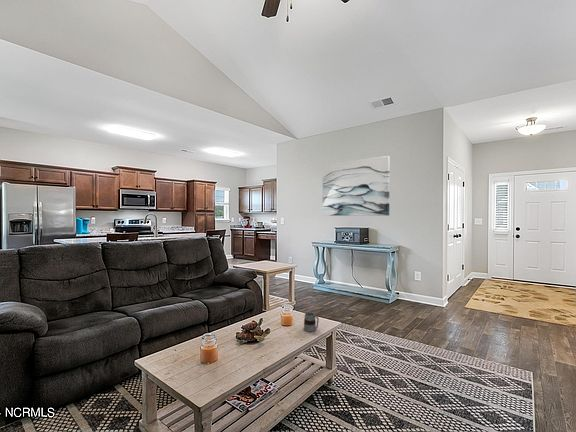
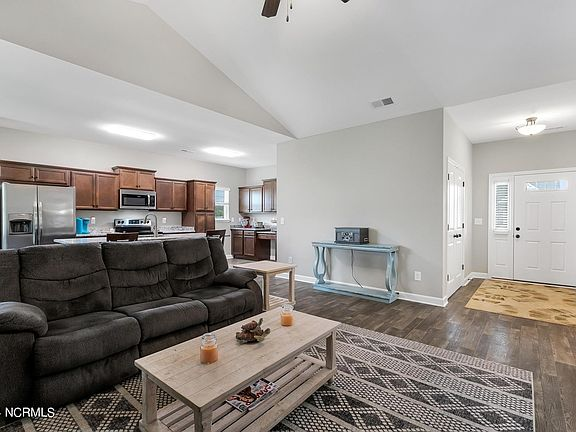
- wall art (353, 188)
- mug (311, 322)
